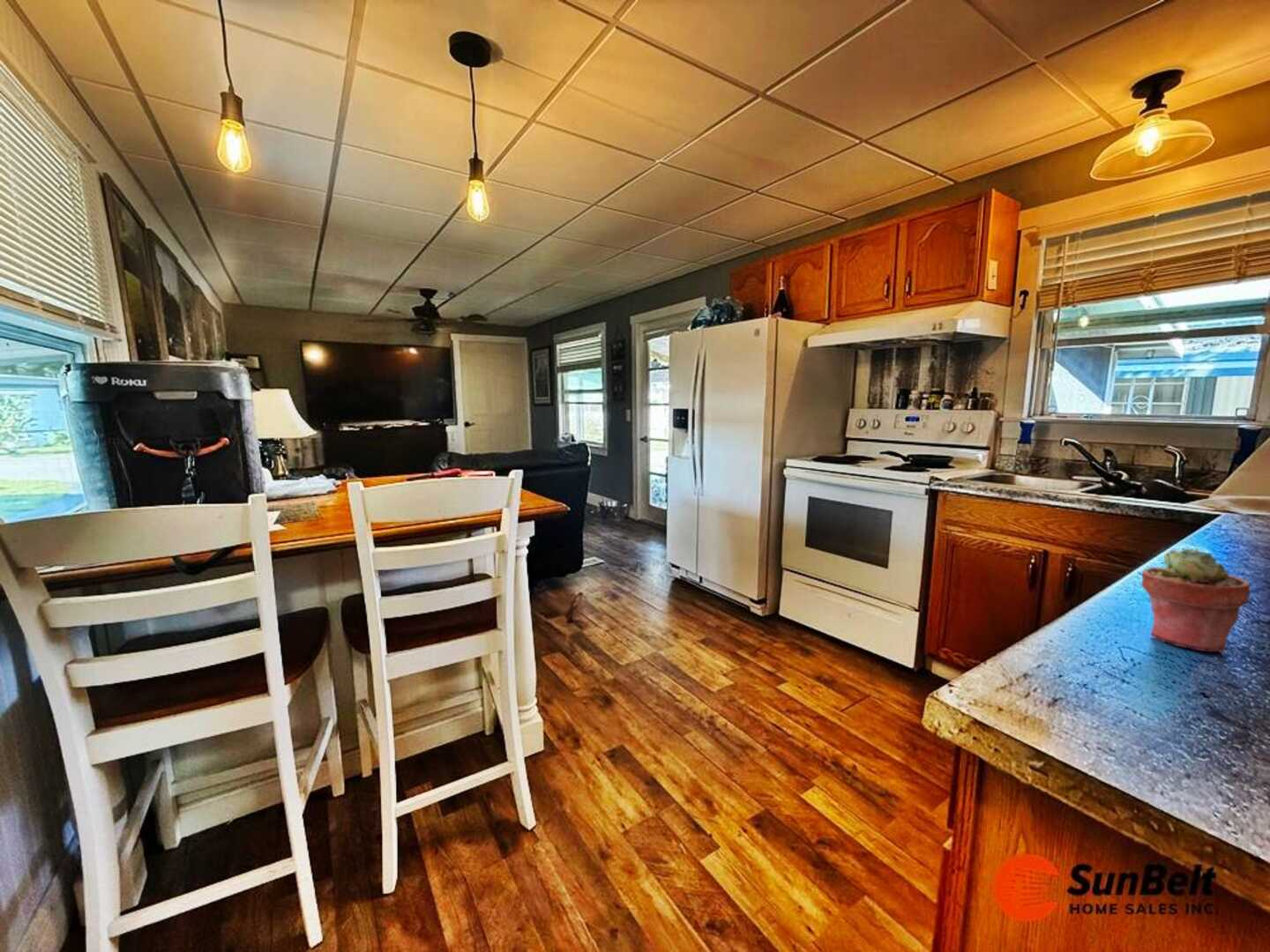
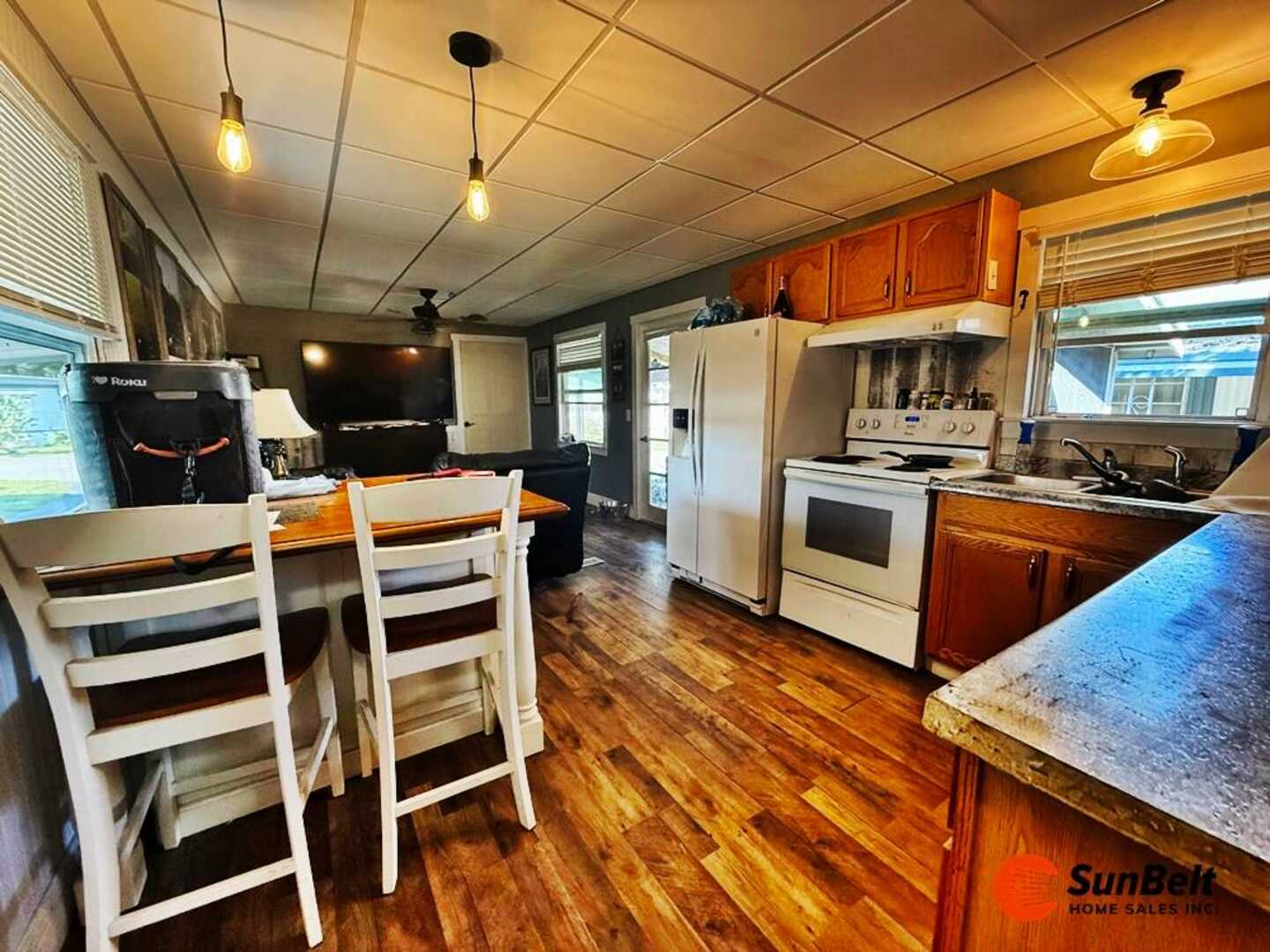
- potted succulent (1192, 595)
